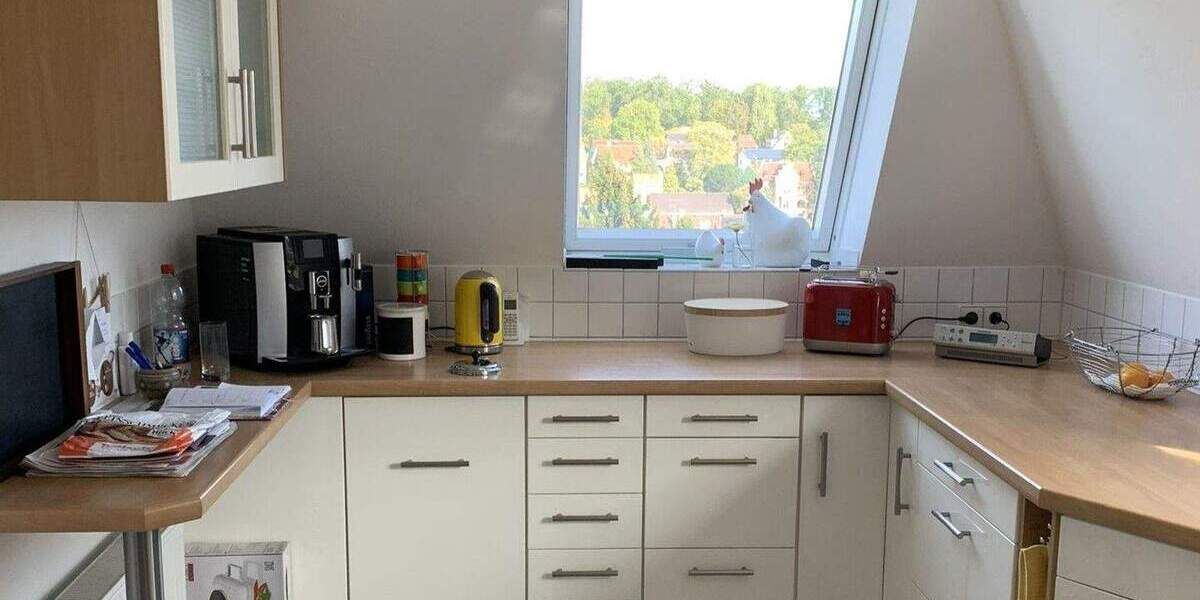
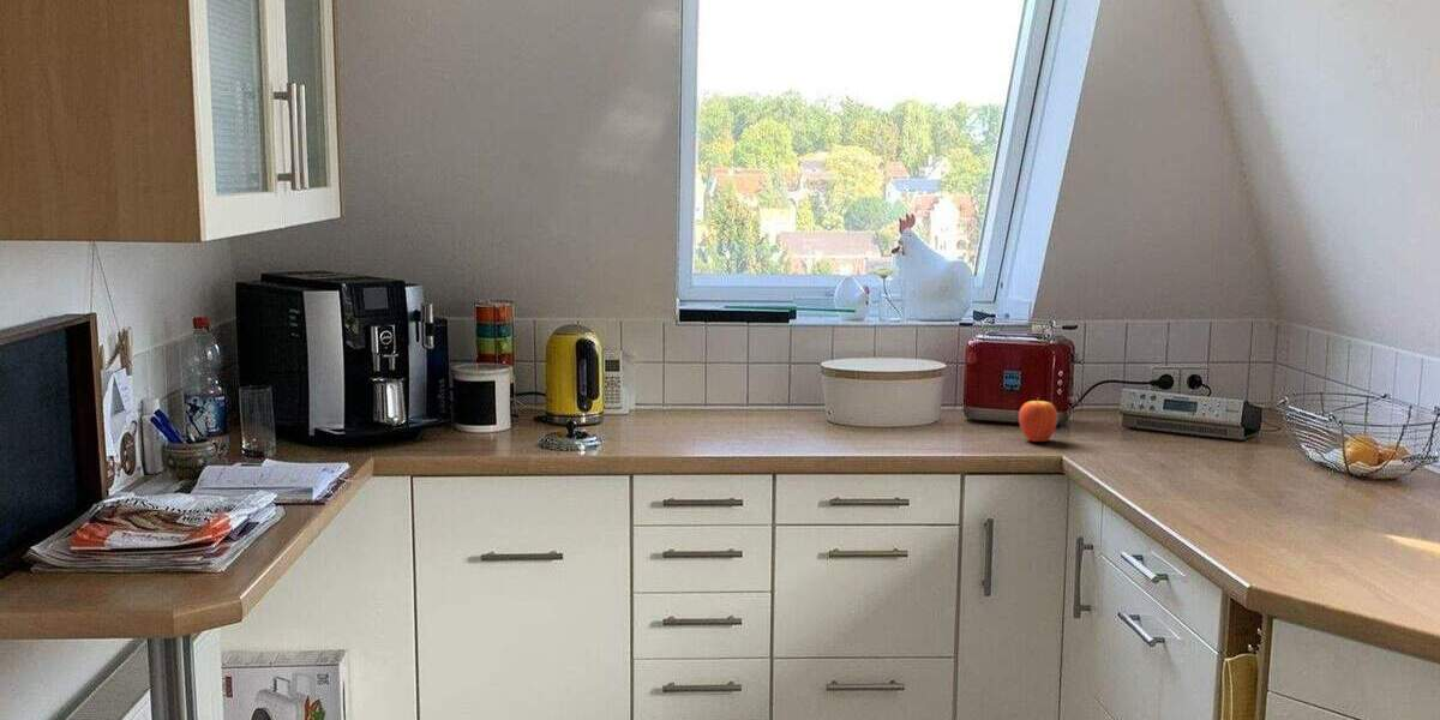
+ fruit (1038, 419)
